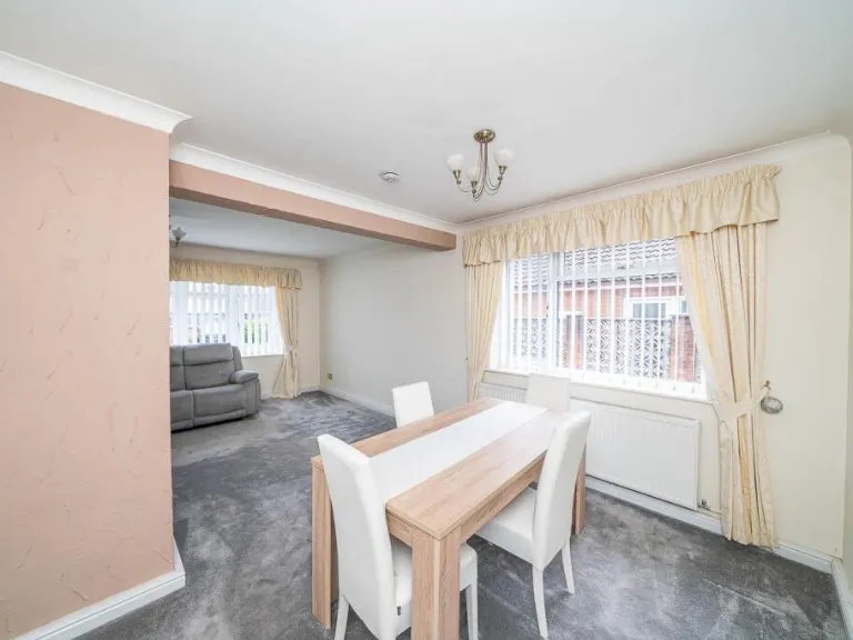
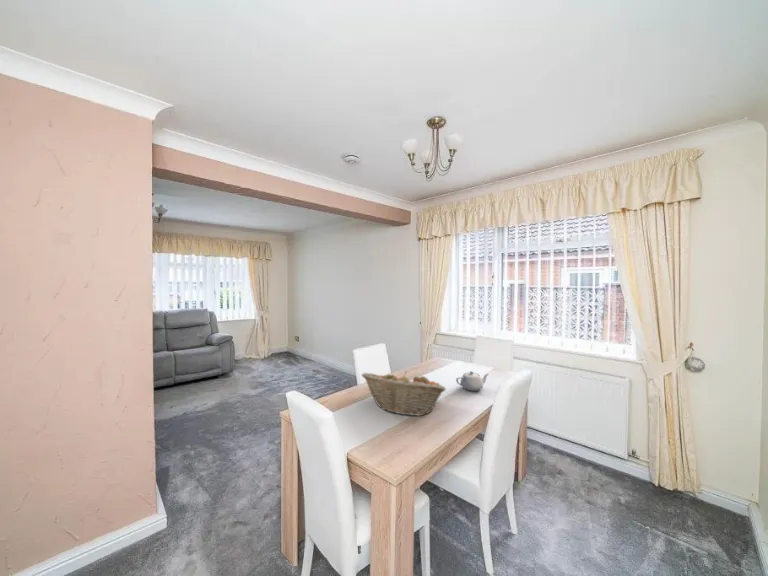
+ teapot (472, 379)
+ fruit basket (402, 387)
